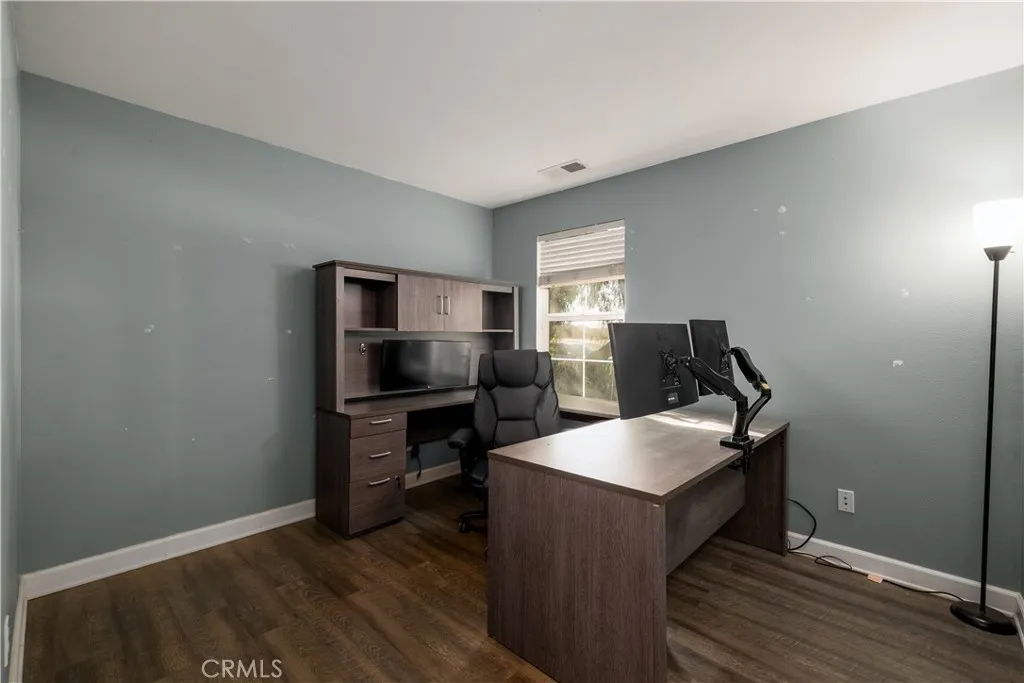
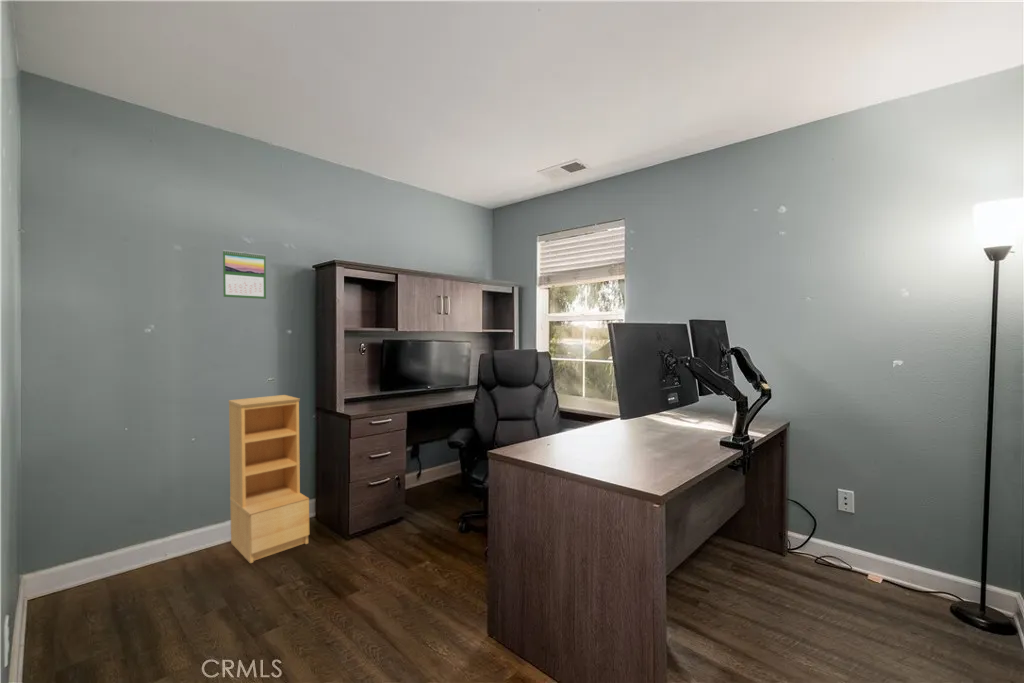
+ calendar (245, 274)
+ bookshelf (269, 472)
